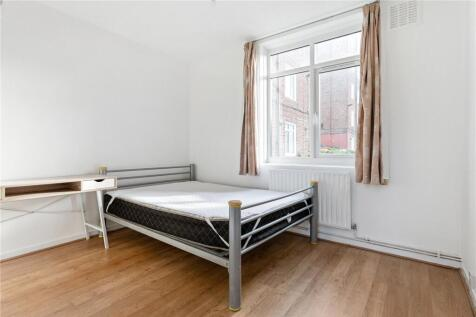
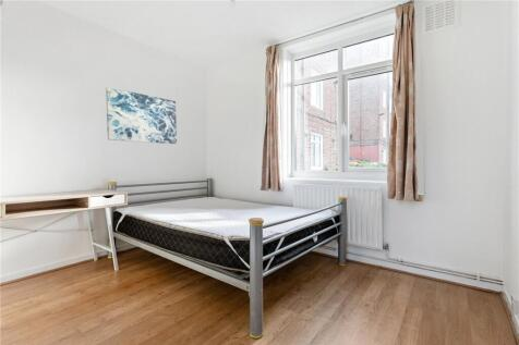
+ wall art (145, 118)
